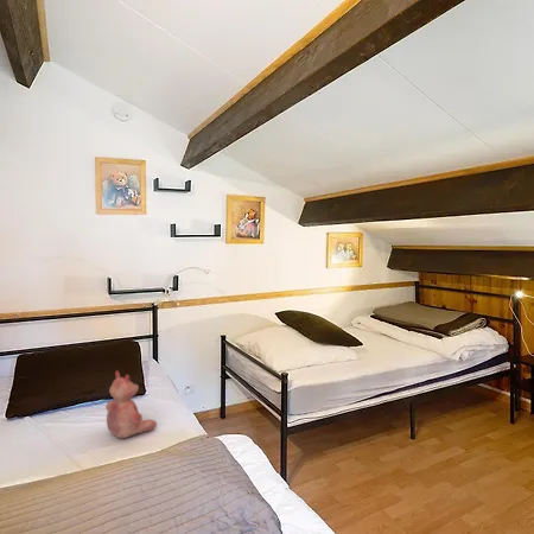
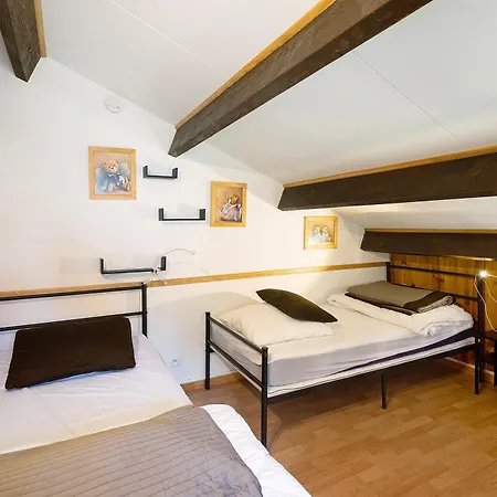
- teddy bear (131, 401)
